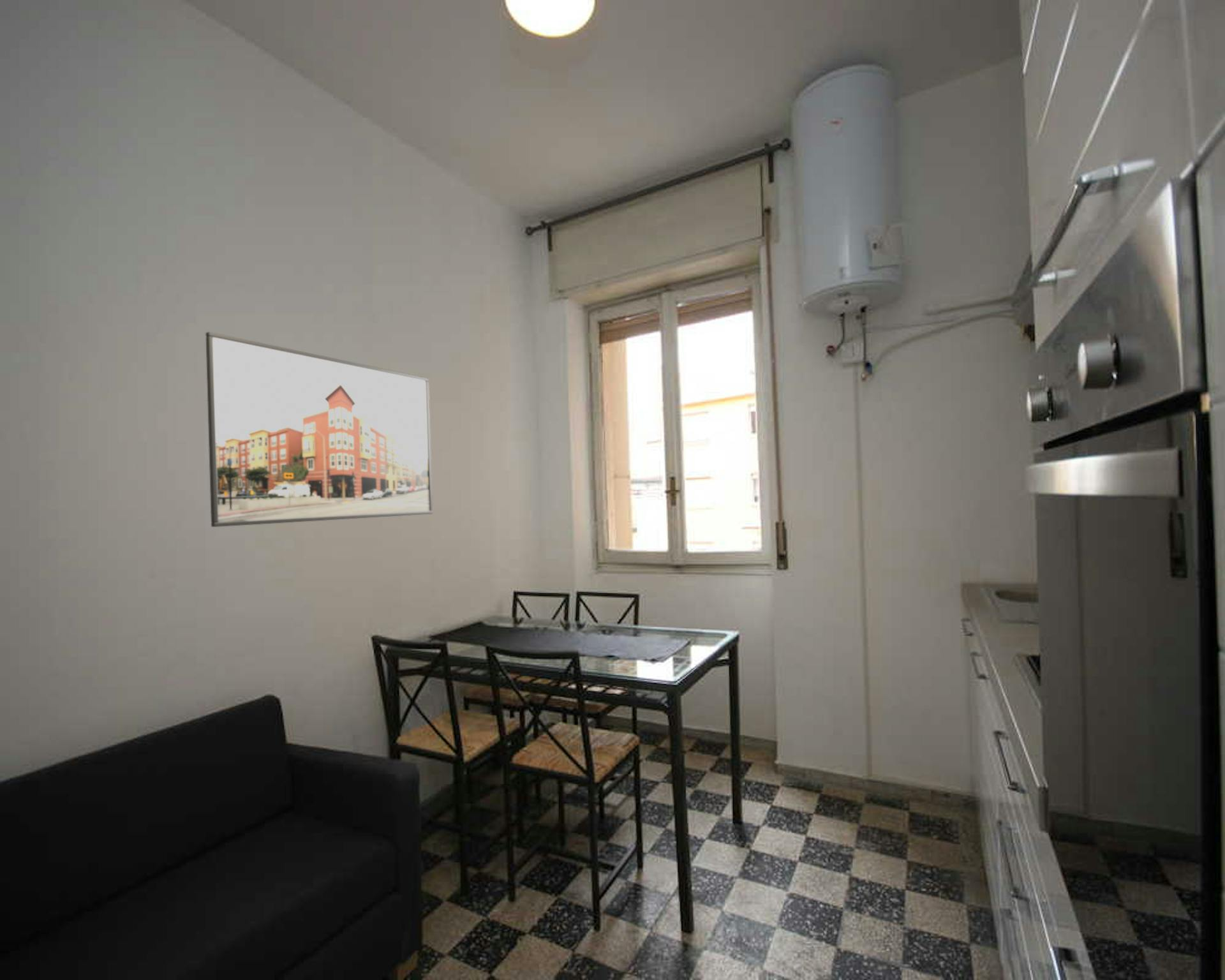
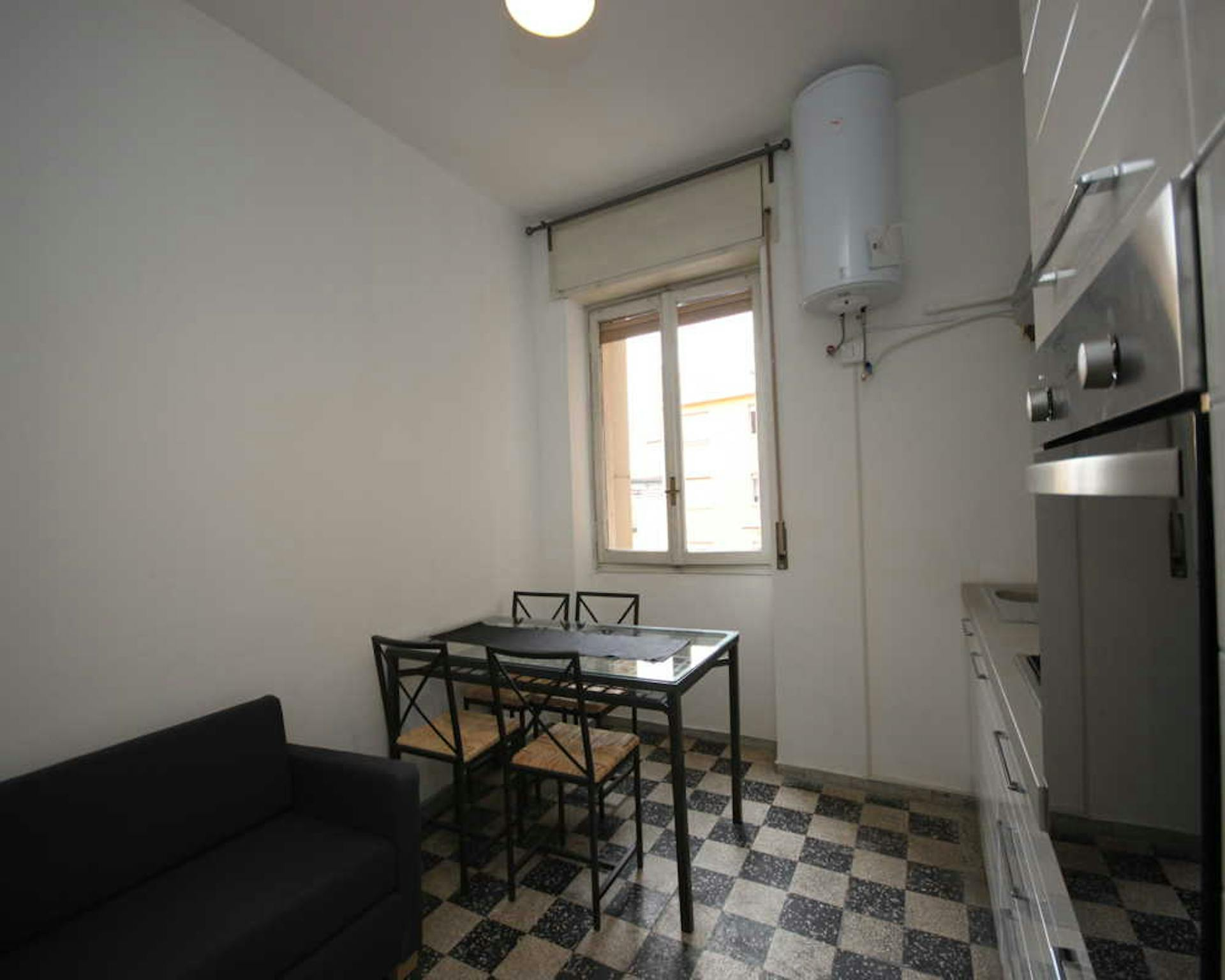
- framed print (339, 439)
